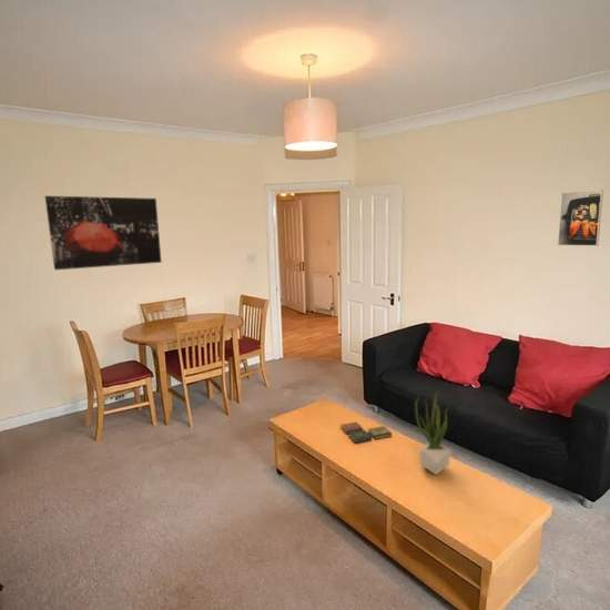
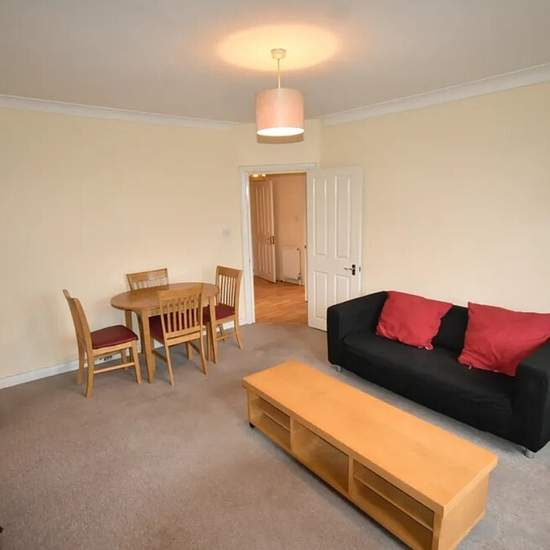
- wall art (108, 232)
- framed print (579, 218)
- book (365, 430)
- potted plant (431, 433)
